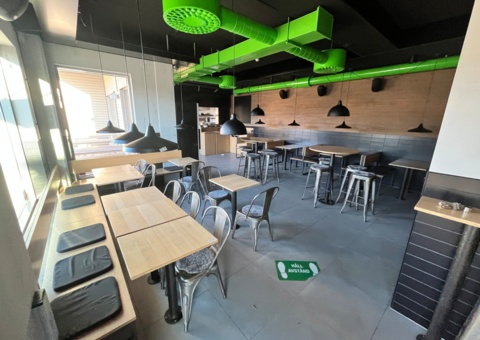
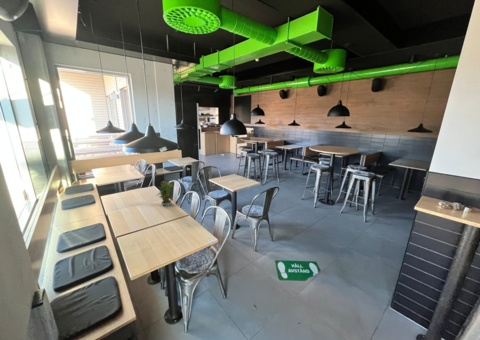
+ potted plant (164, 192)
